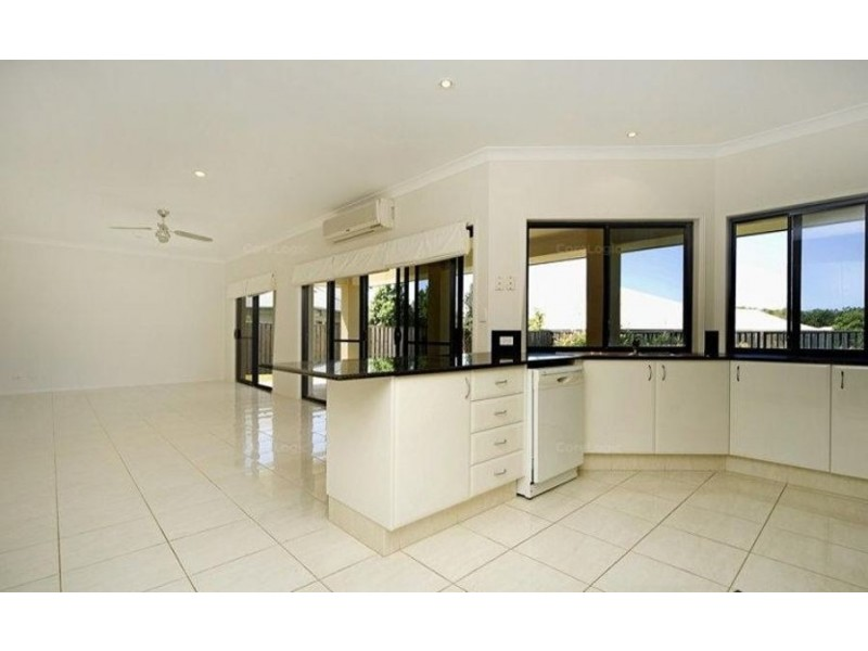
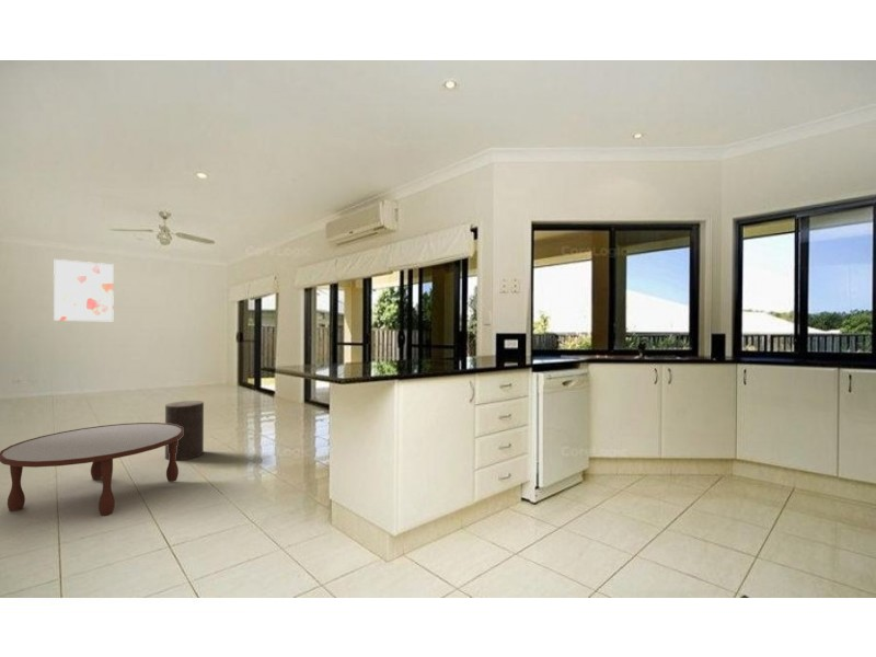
+ wall art (84, 291)
+ stool (184, 429)
+ coffee table (101, 465)
